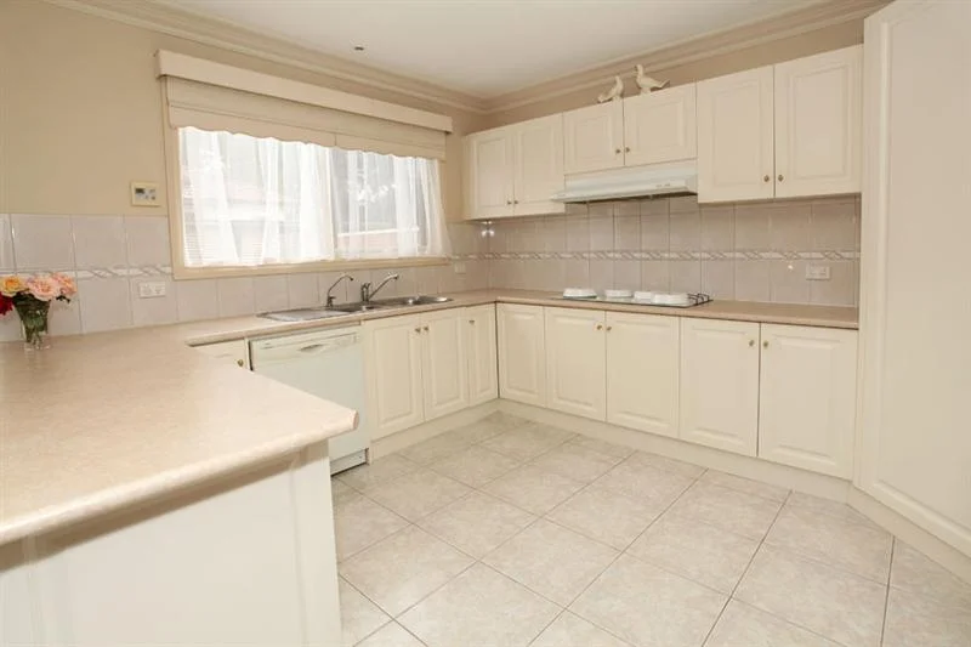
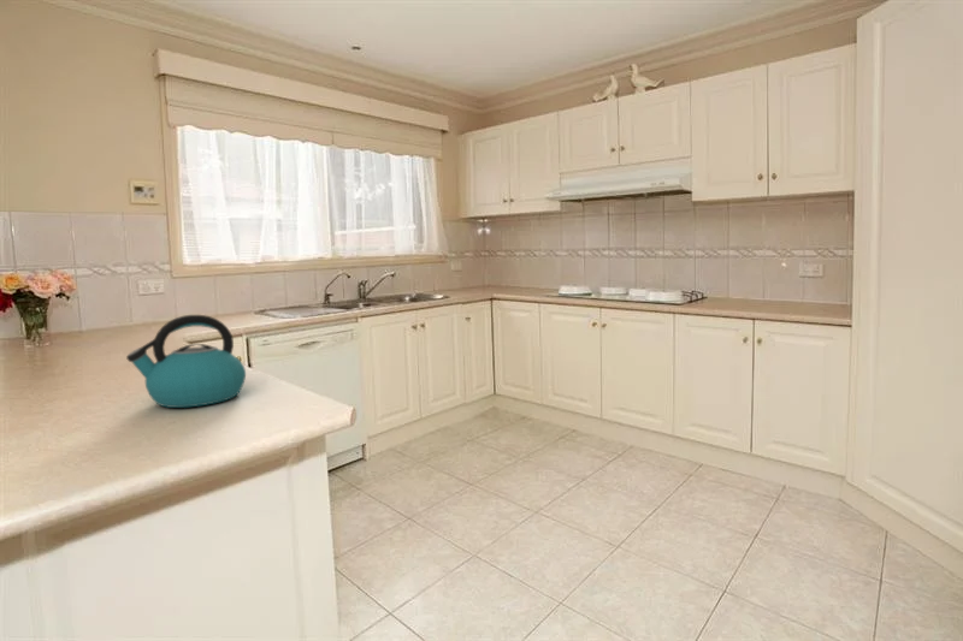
+ kettle (188, 357)
